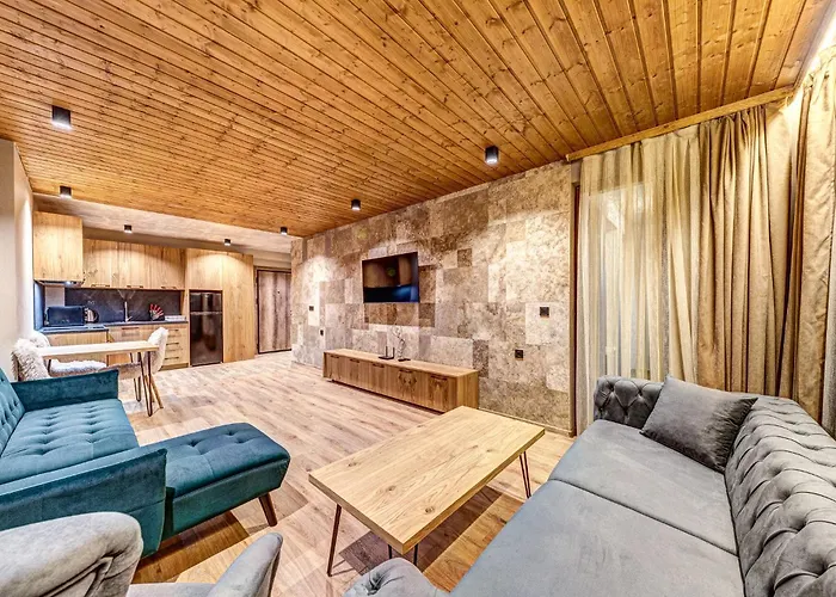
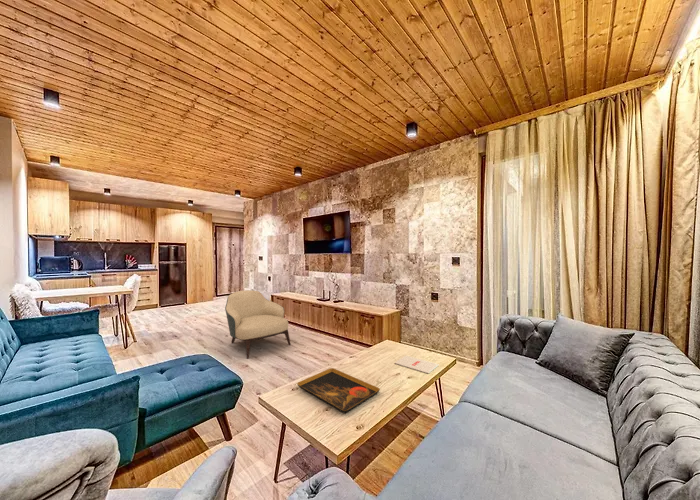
+ armchair (255, 319)
+ decorative tray (337, 388)
+ magazine (416, 363)
